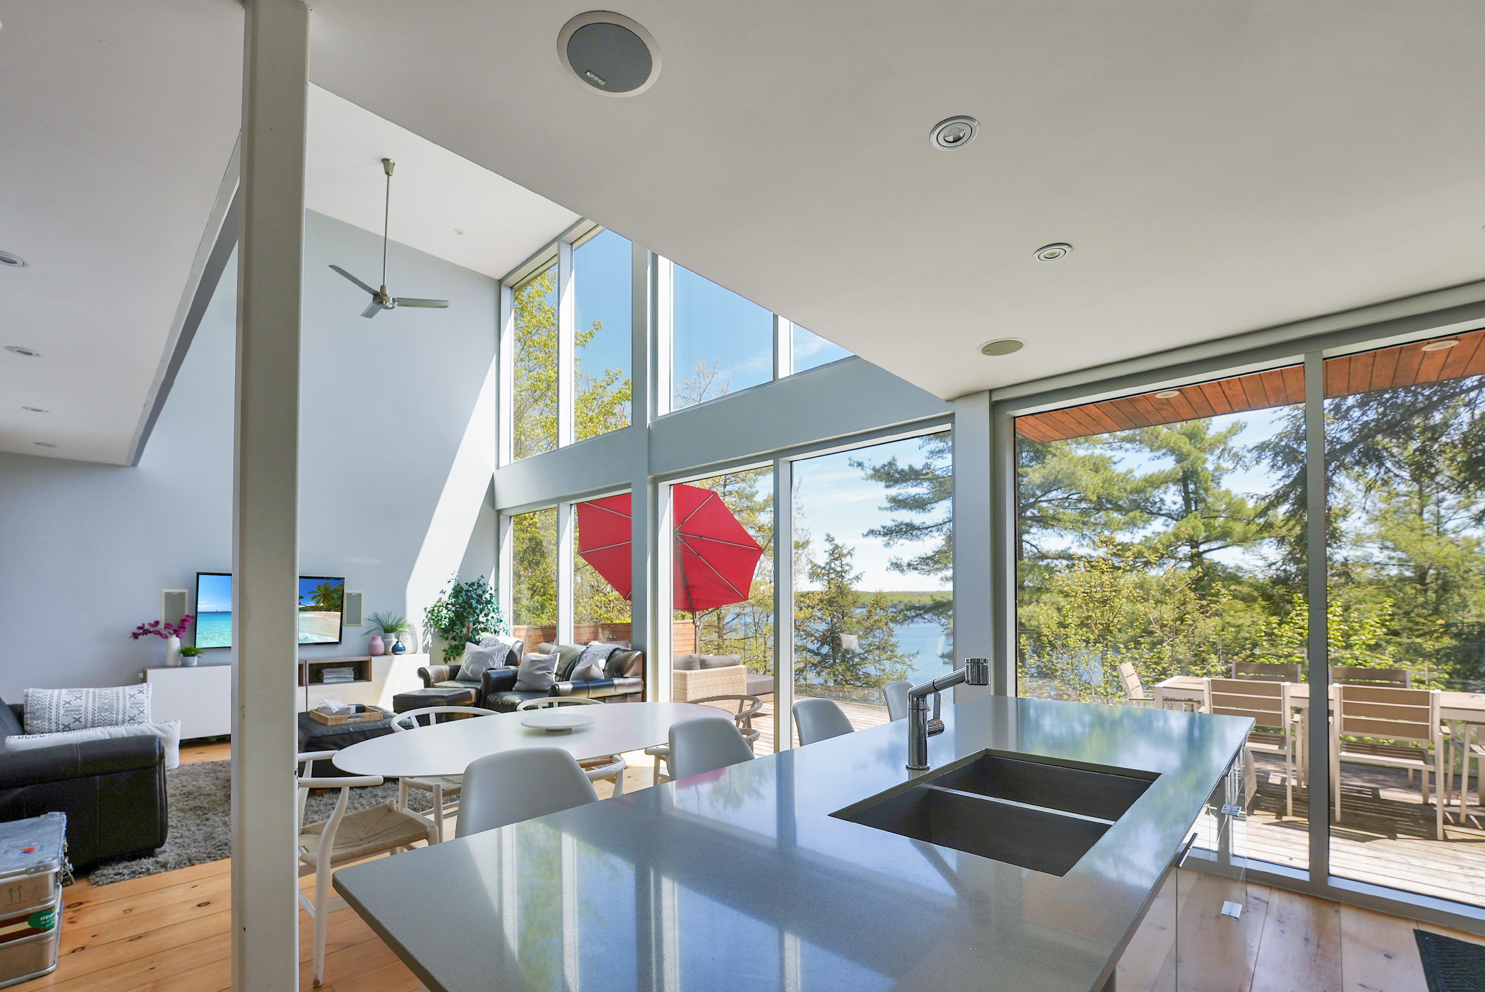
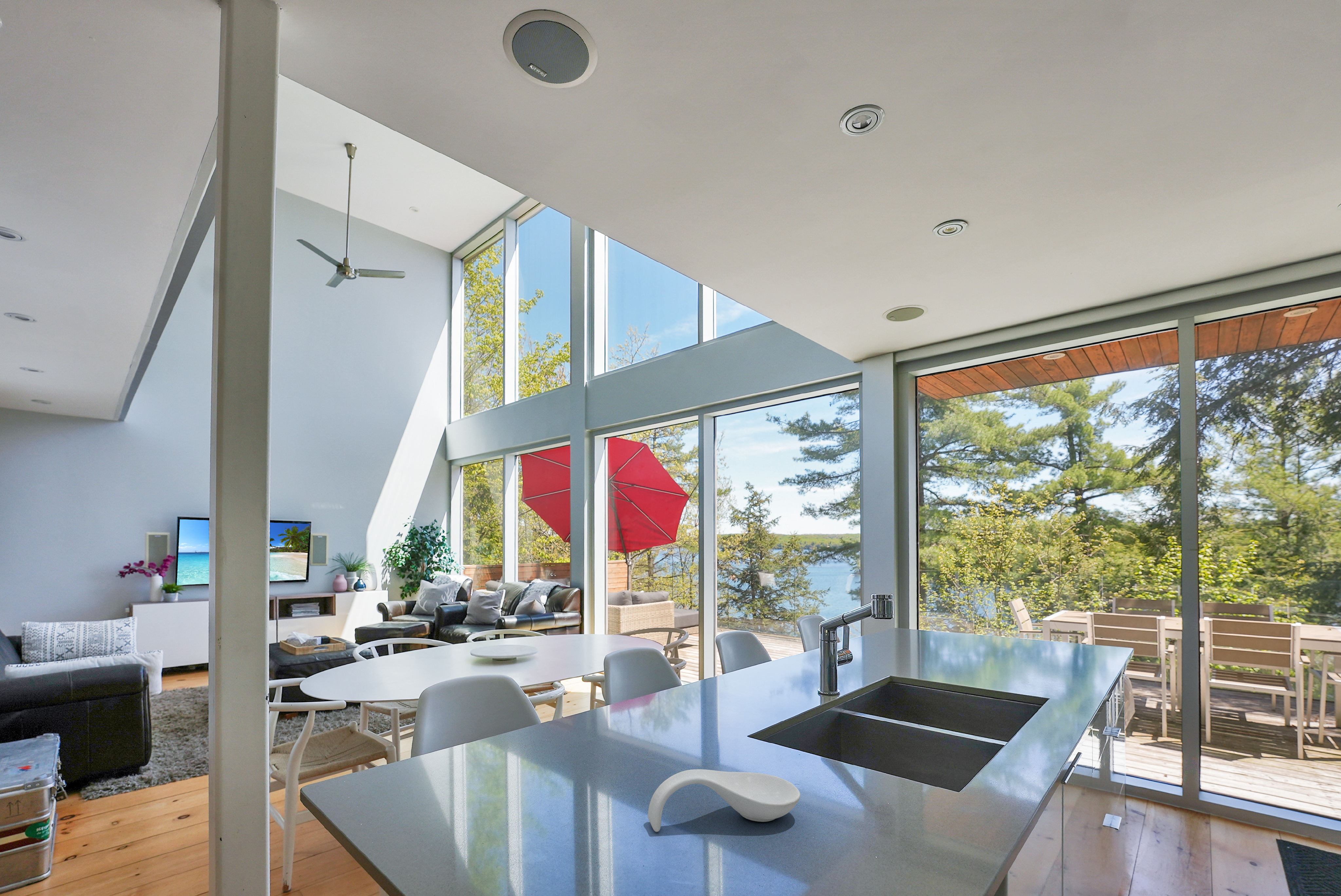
+ spoon rest (726, 794)
